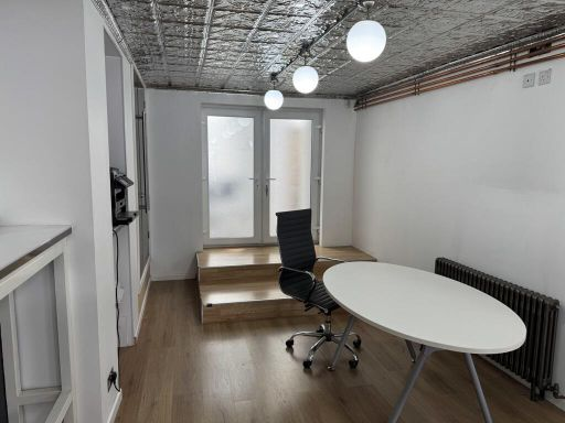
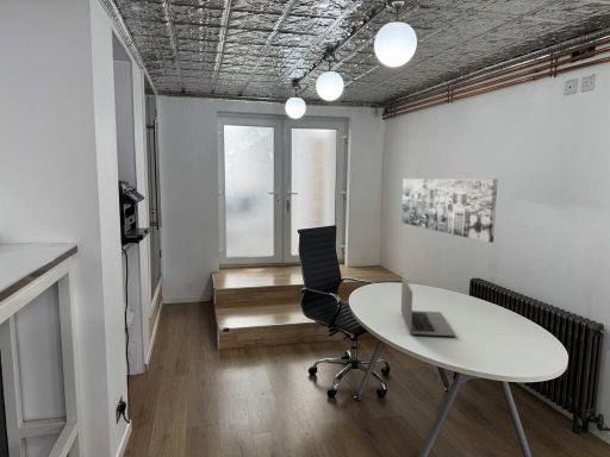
+ laptop (427, 312)
+ wall art (440, 205)
